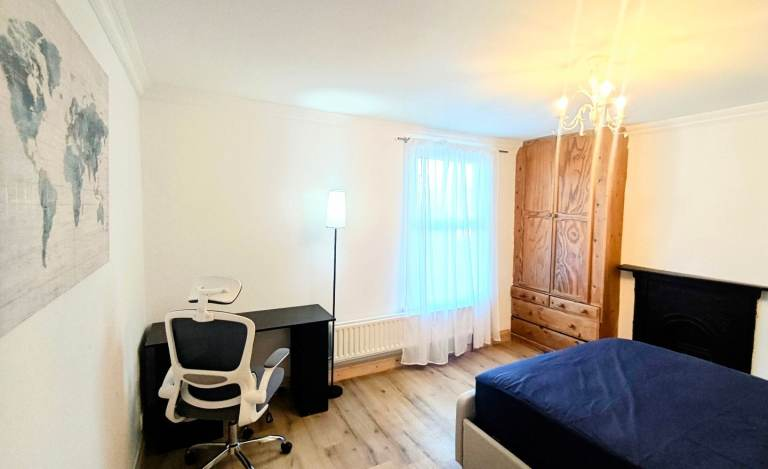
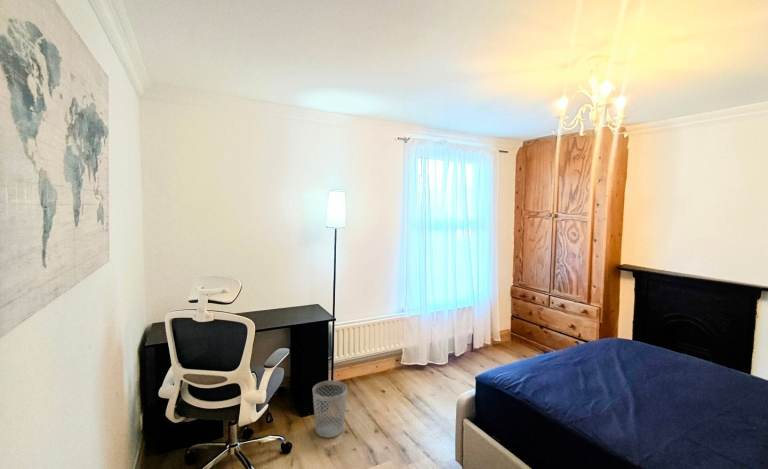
+ wastebasket (329, 408)
